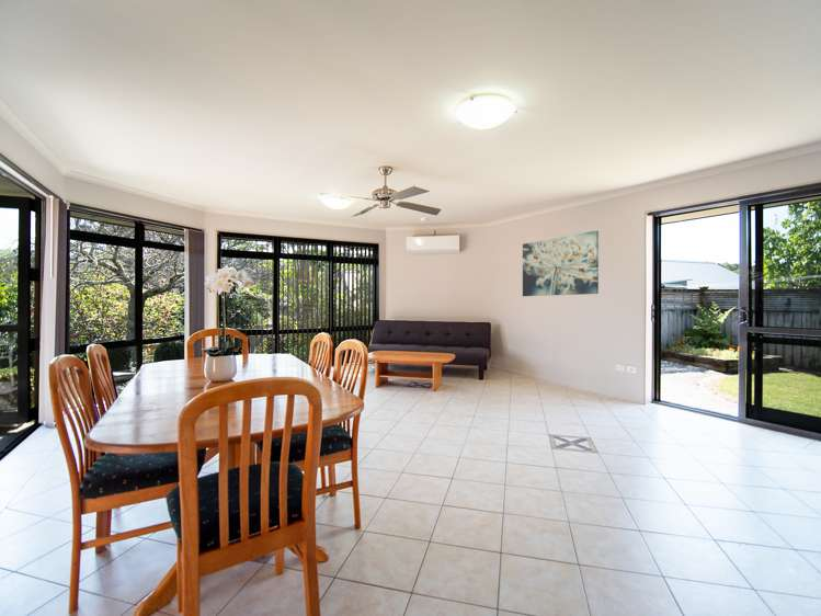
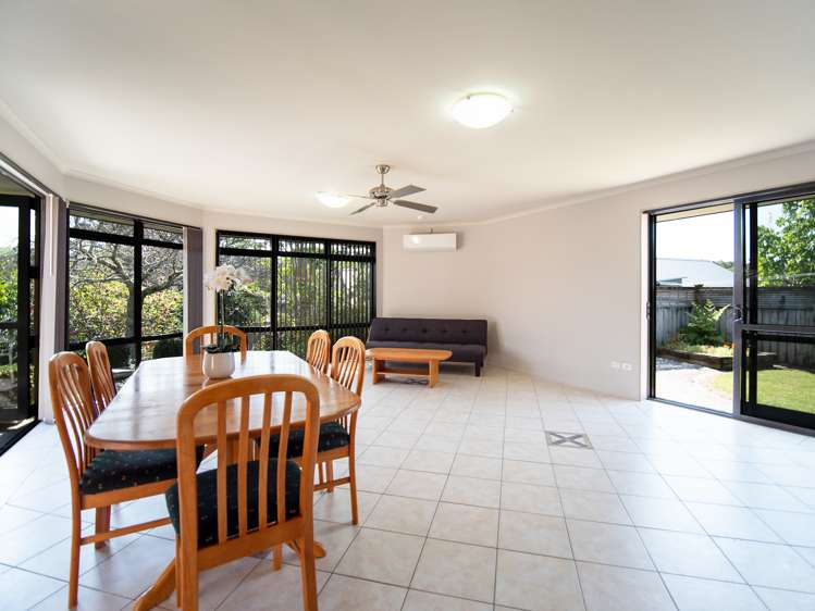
- wall art (557, 266)
